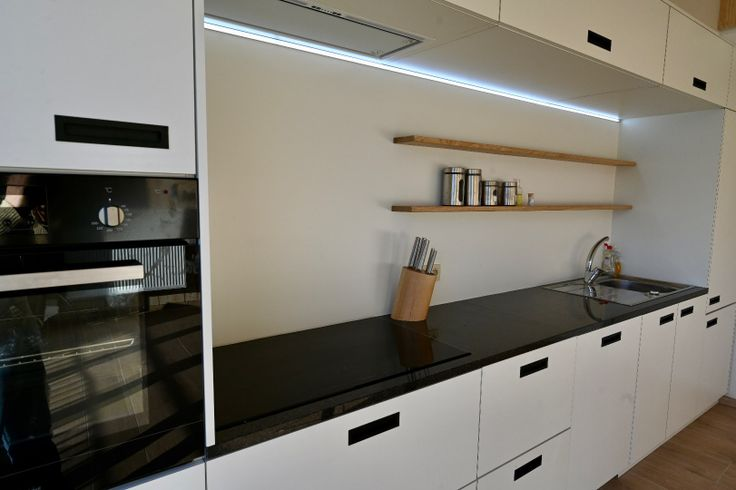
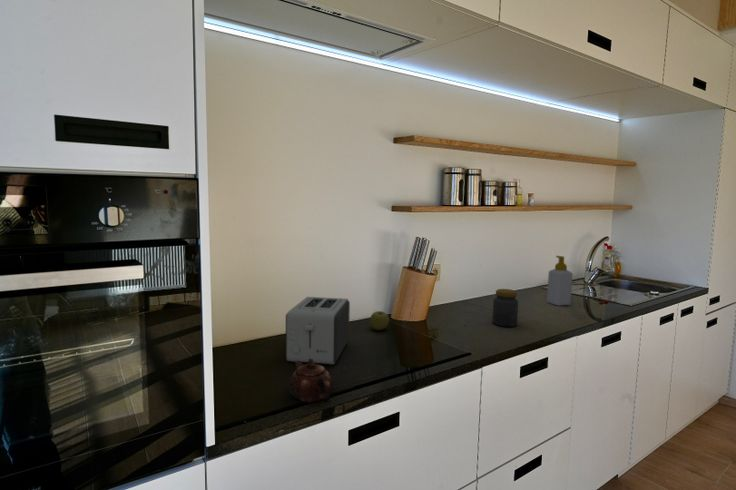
+ apple (379, 320)
+ soap bottle (560, 280)
+ toaster (318, 329)
+ teapot (311, 377)
+ jar (505, 307)
